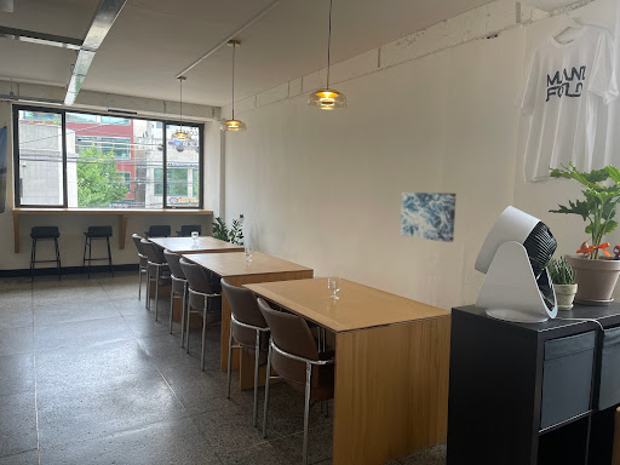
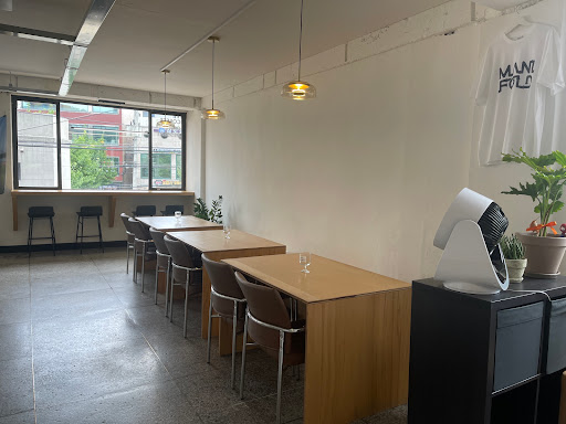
- wall art (426, 216)
